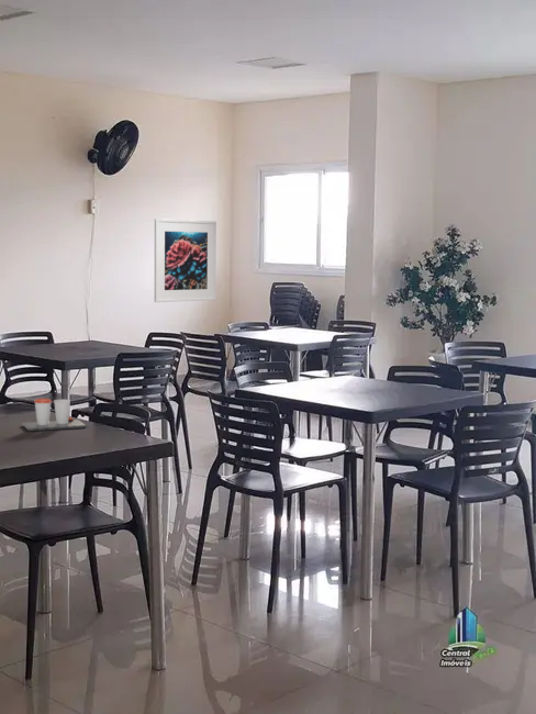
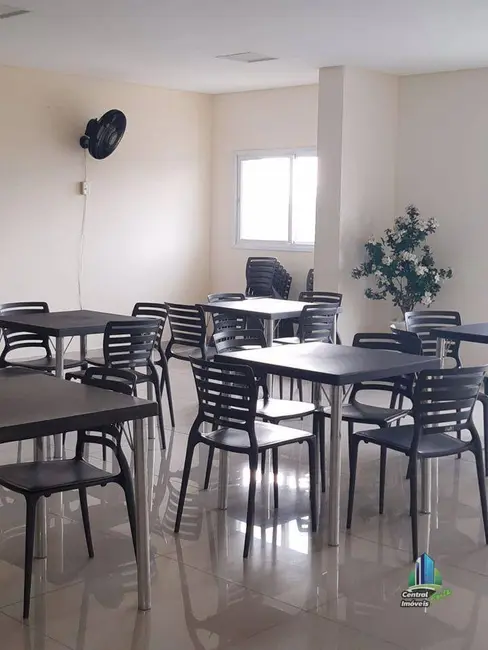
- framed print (186, 260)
- cup (55, 411)
